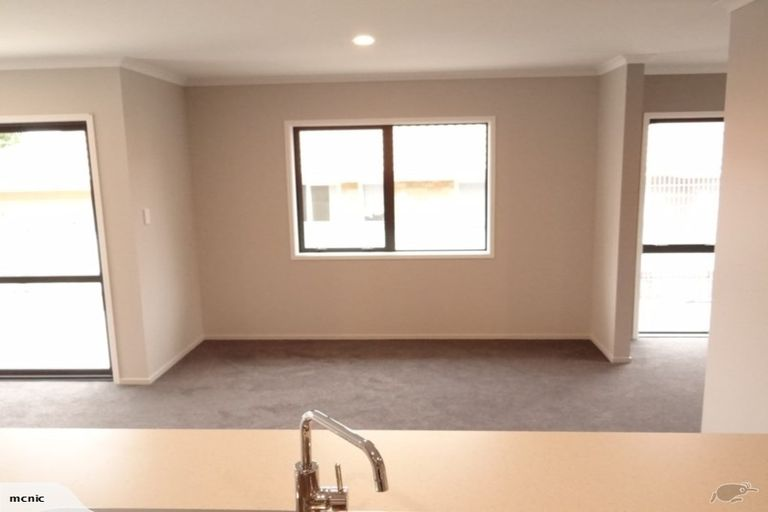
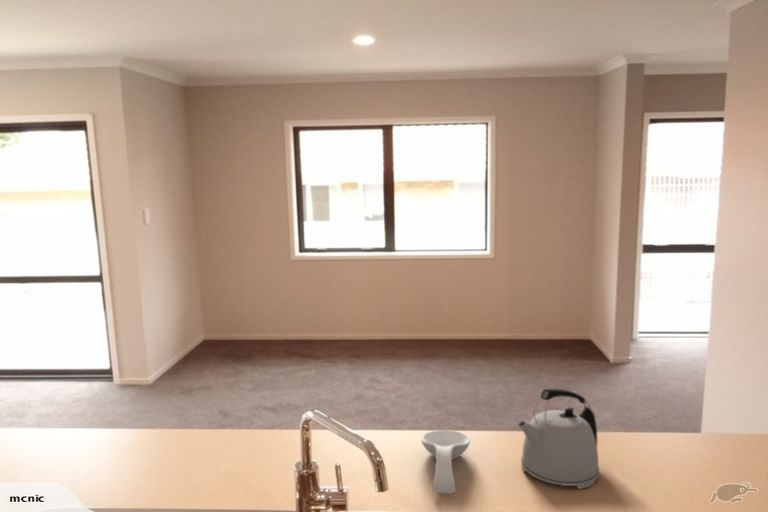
+ spoon rest (445, 451)
+ kettle (558, 428)
